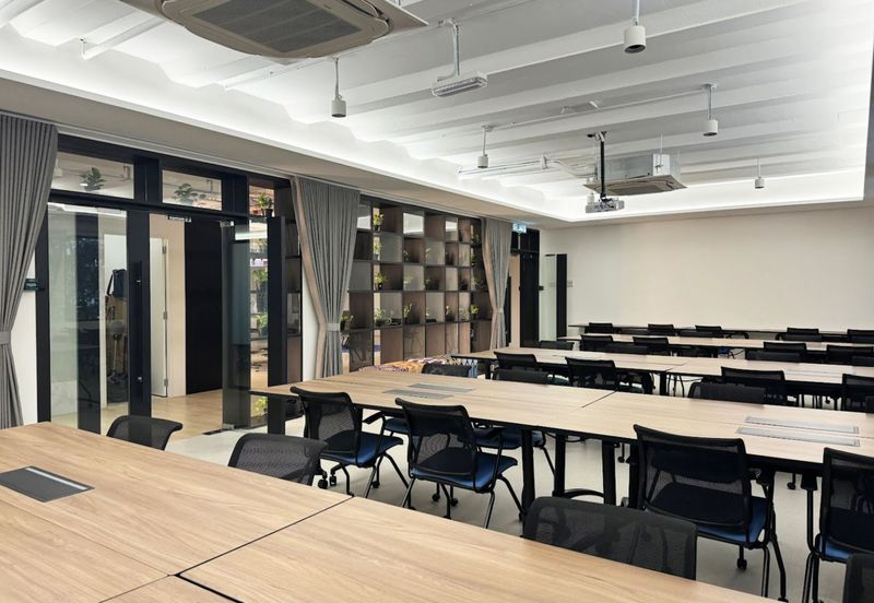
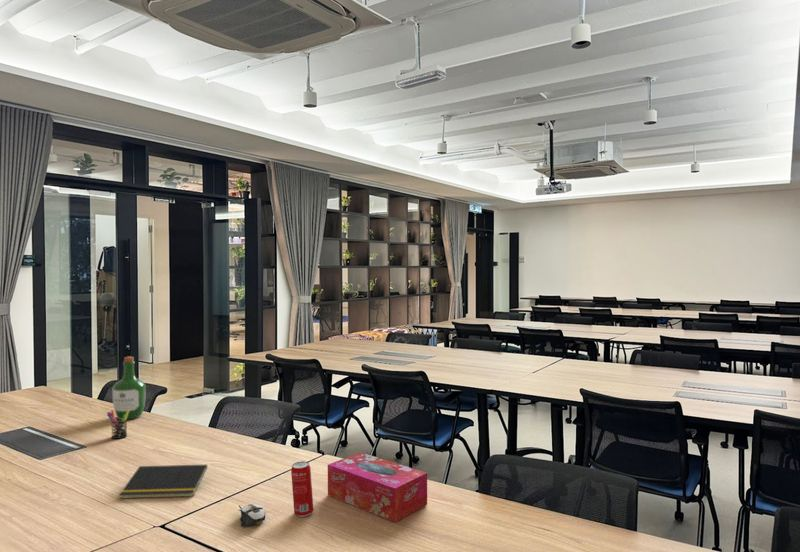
+ computer mouse (249, 511)
+ notepad (165, 480)
+ tissue box (376, 484)
+ pen holder (119, 422)
+ beverage can (302, 488)
+ wine bottle (129, 386)
